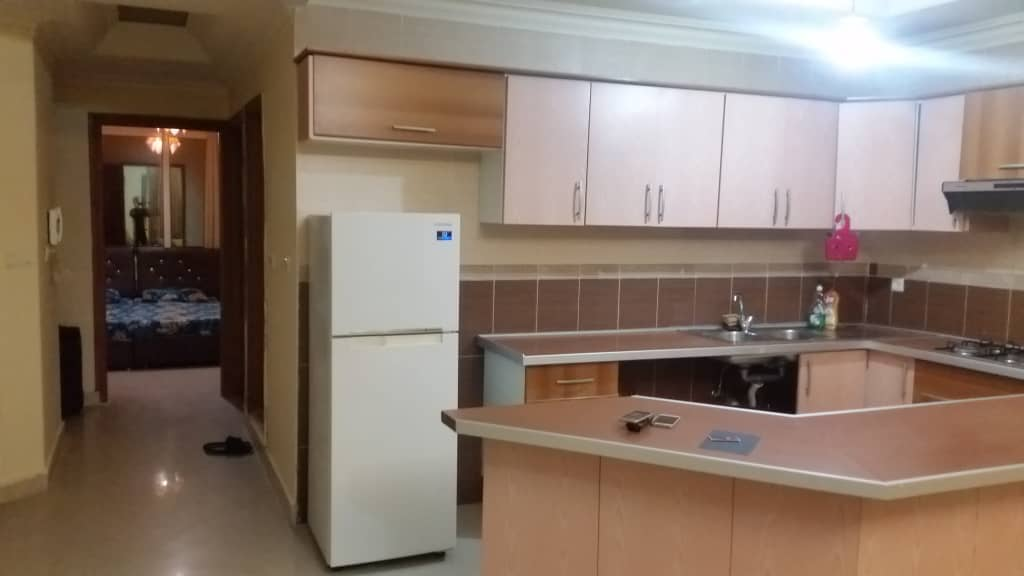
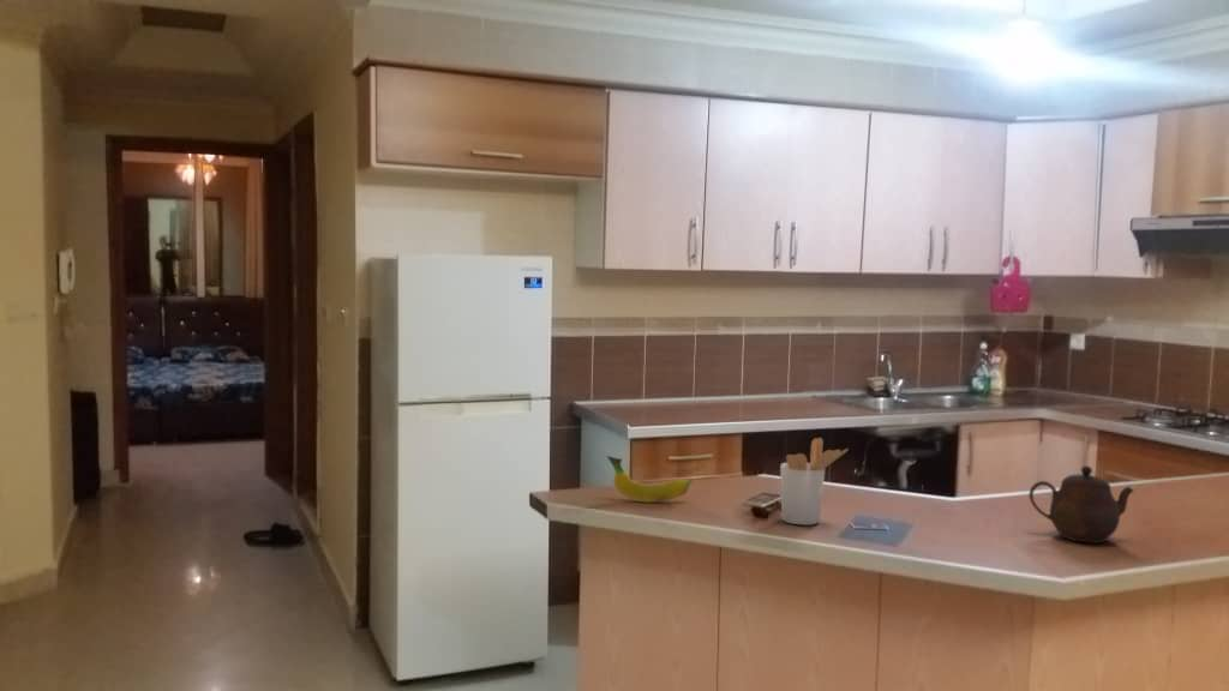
+ teapot (1080, 501)
+ fruit (649, 485)
+ utensil holder (811, 481)
